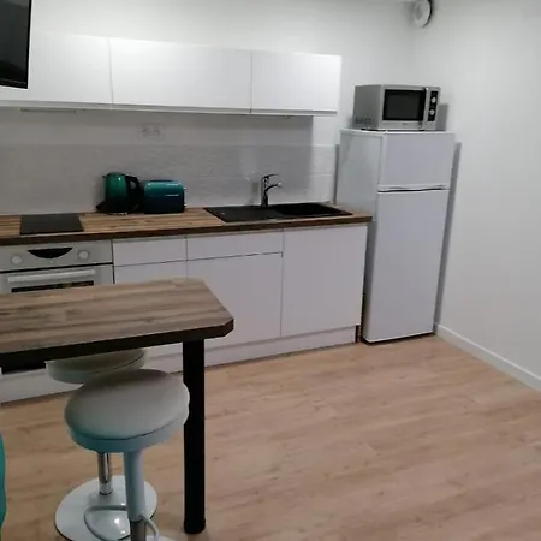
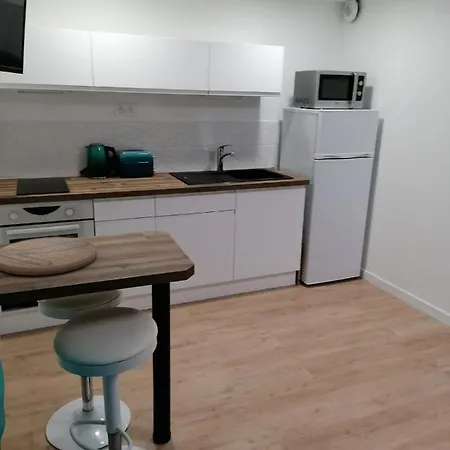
+ cutting board (47, 254)
